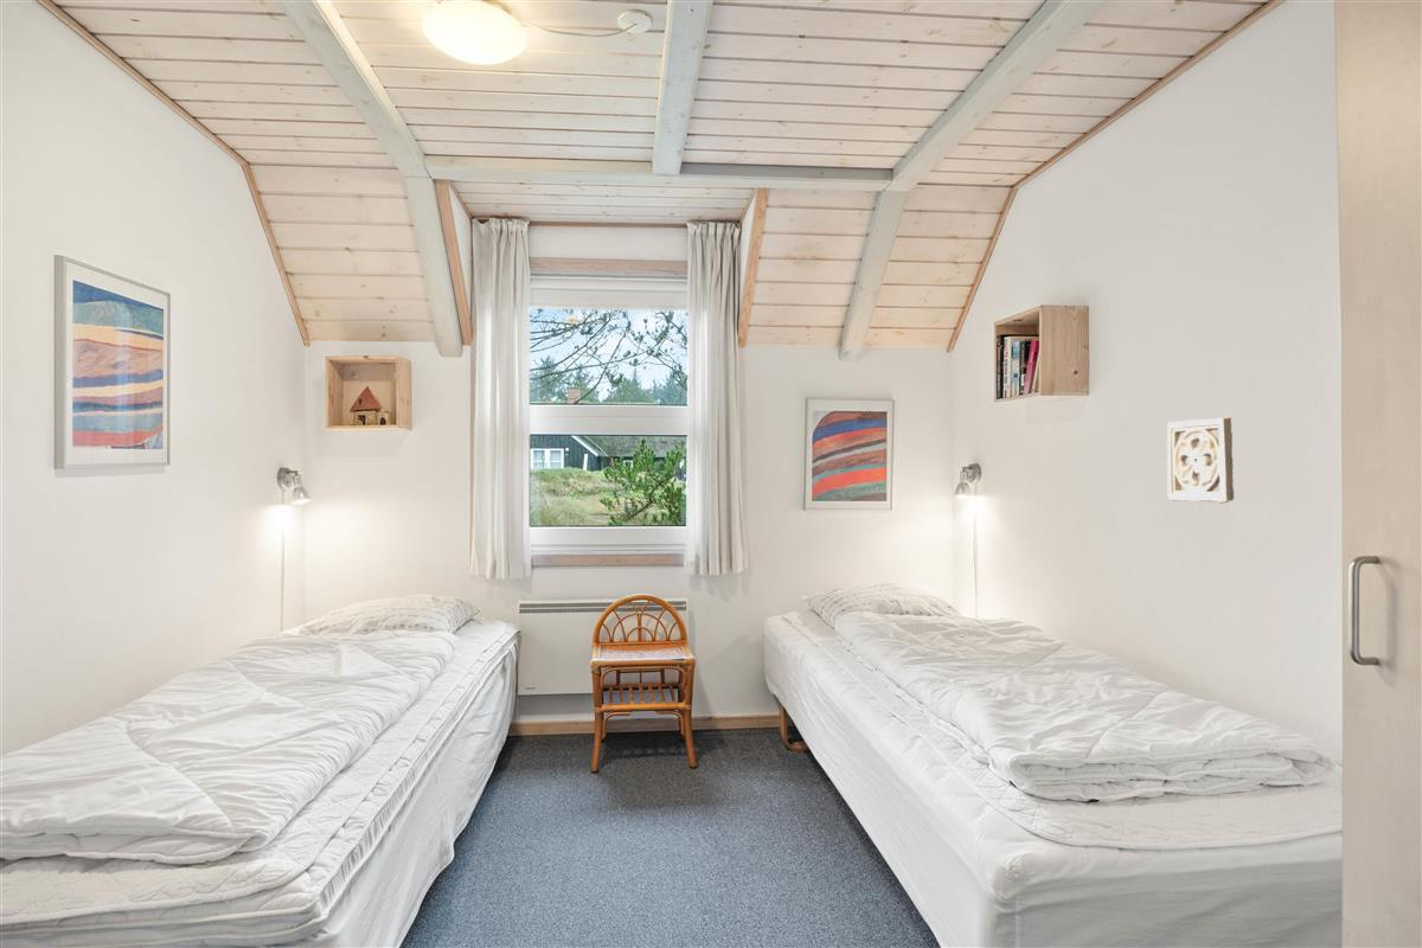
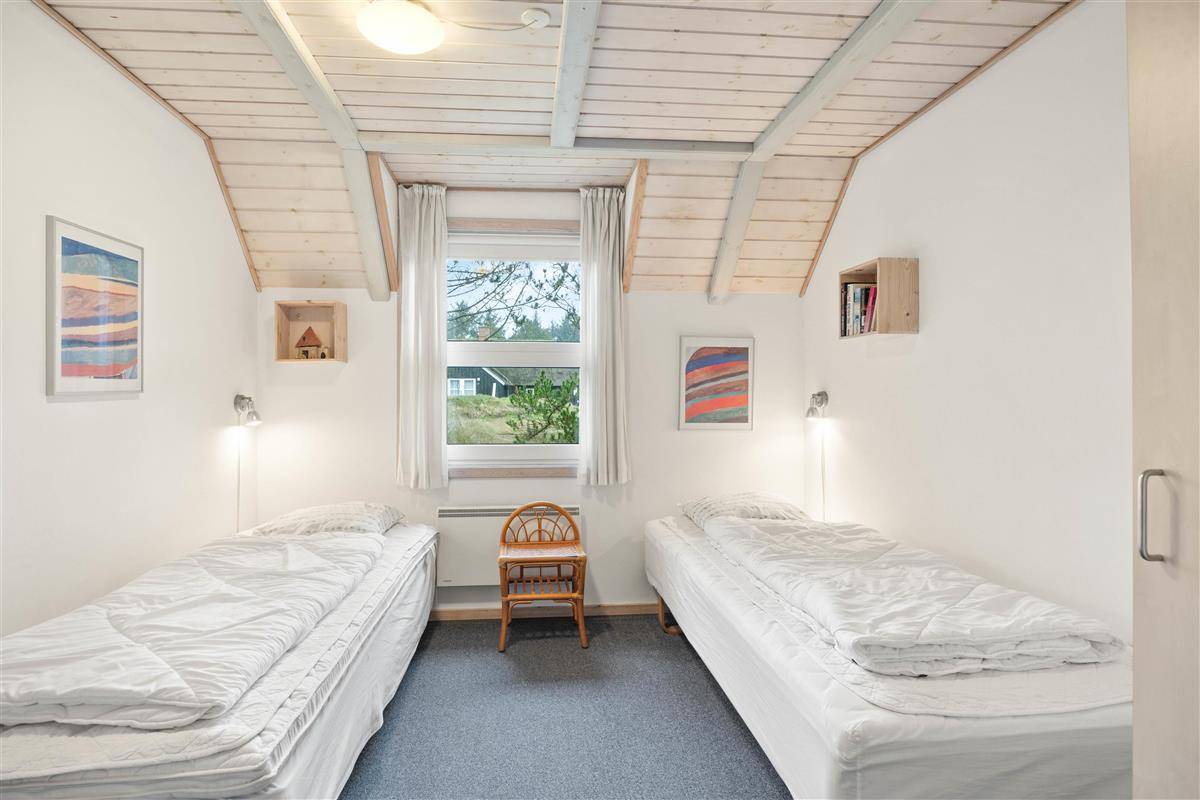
- wall ornament (1198, 460)
